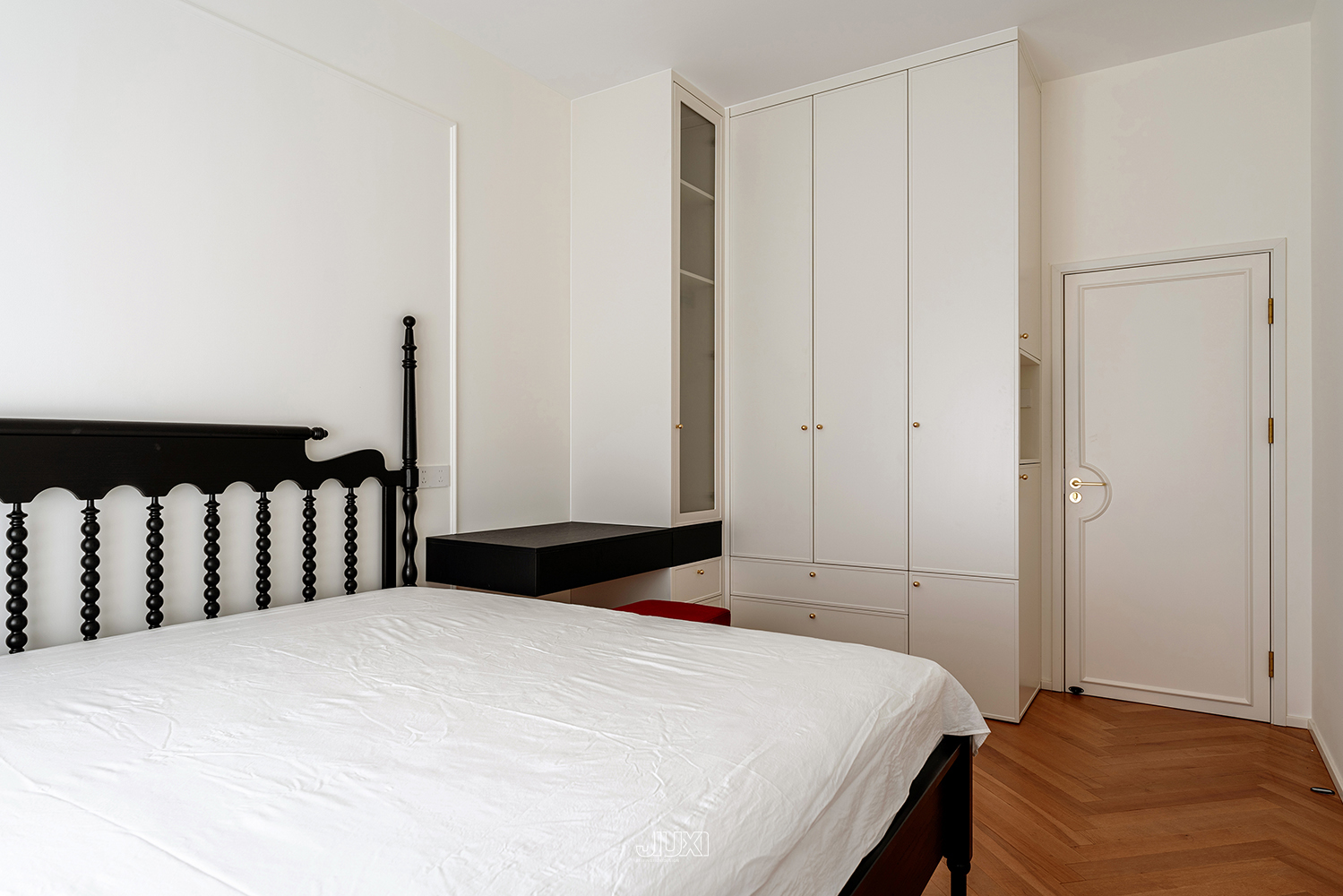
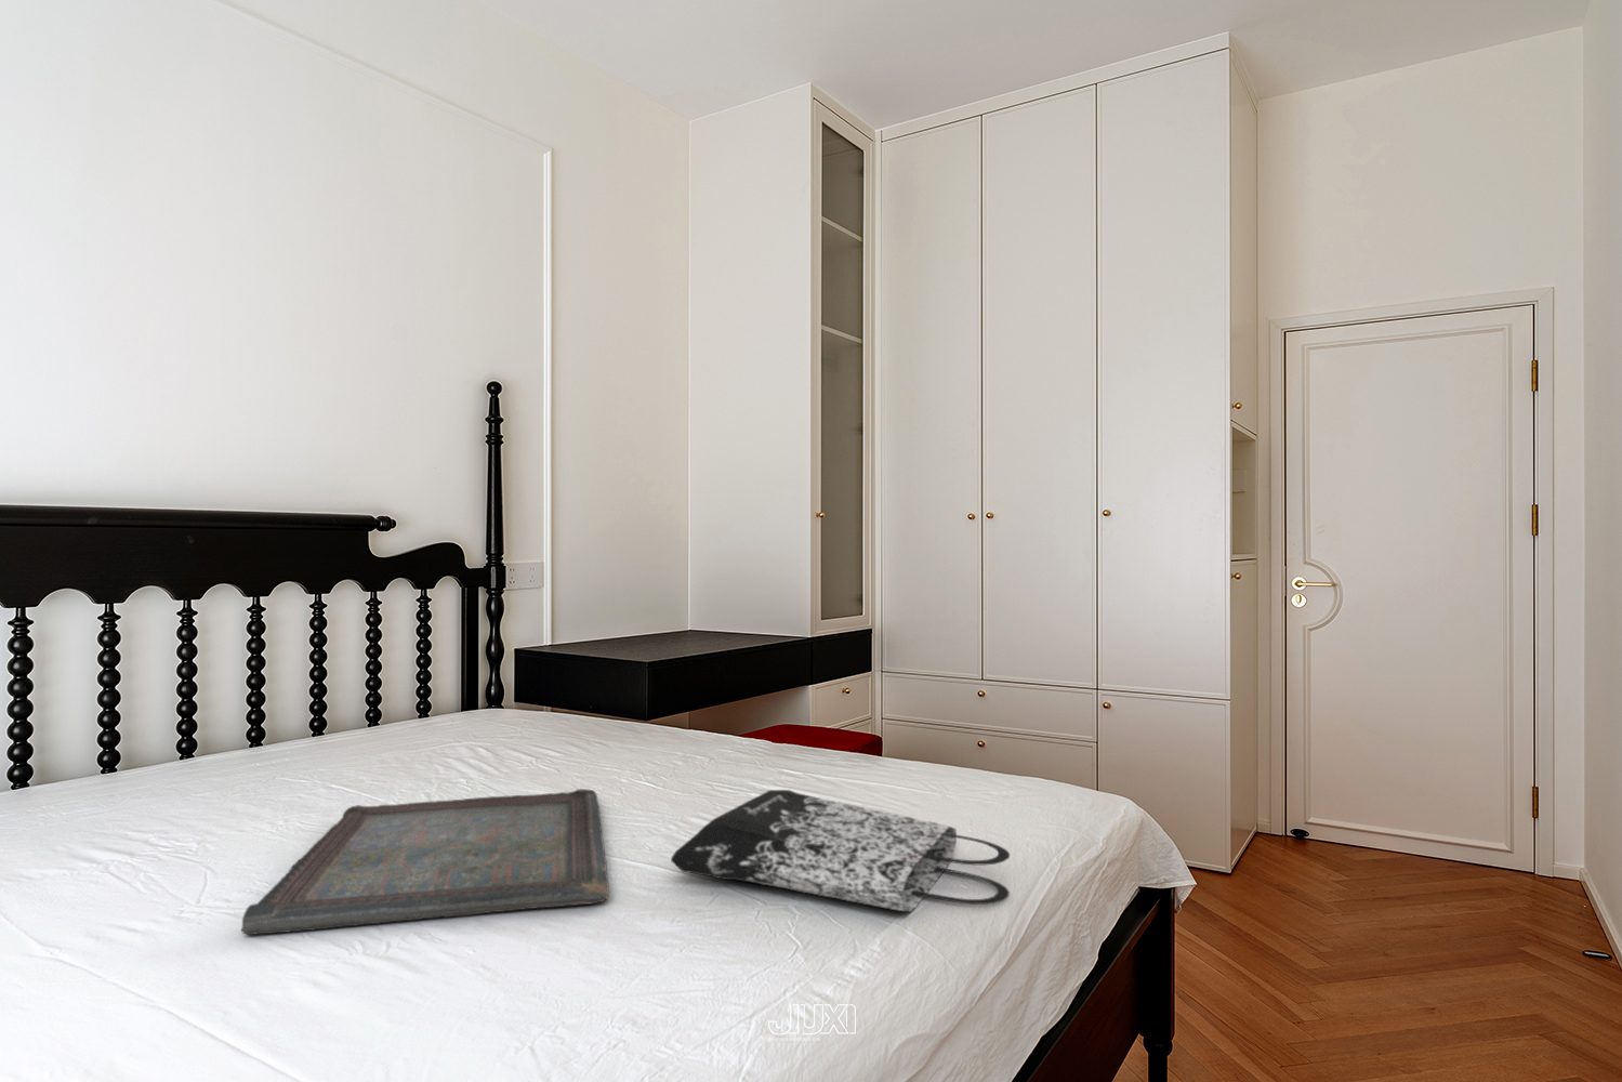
+ tote bag (856, 845)
+ serving tray (460, 848)
